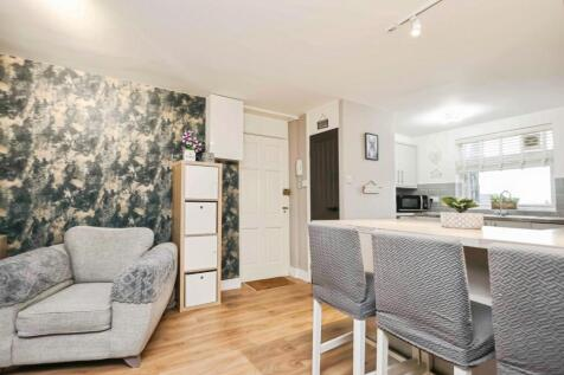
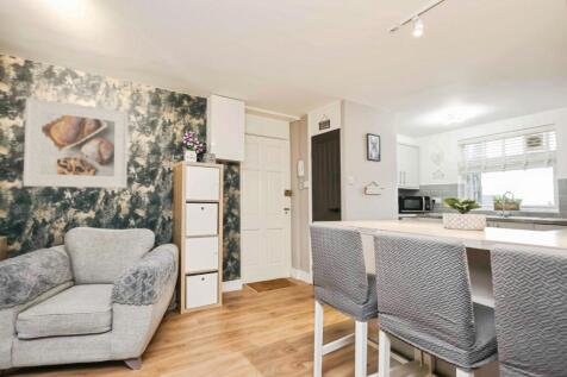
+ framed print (80, 145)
